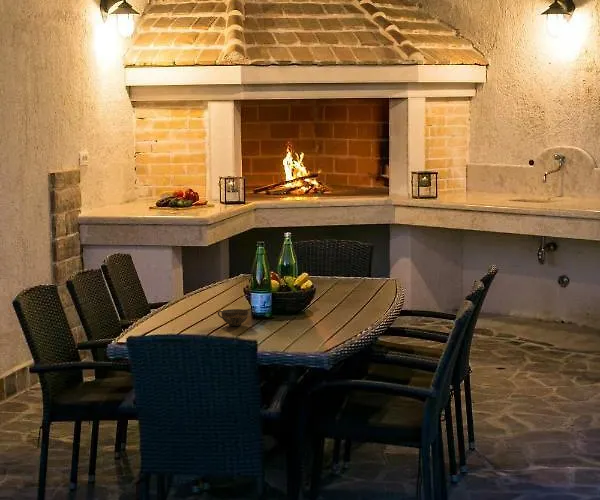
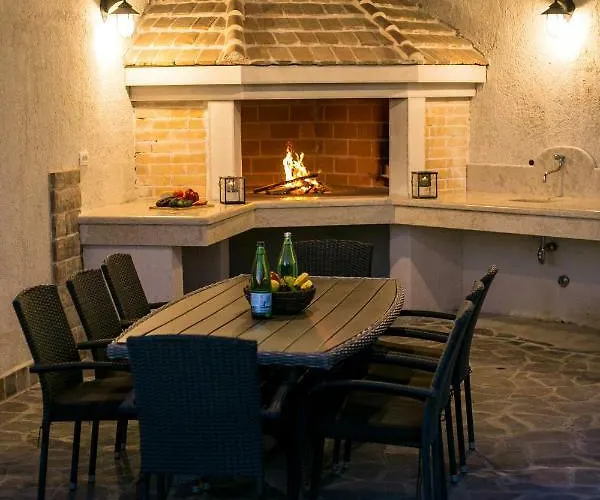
- cup (232, 317)
